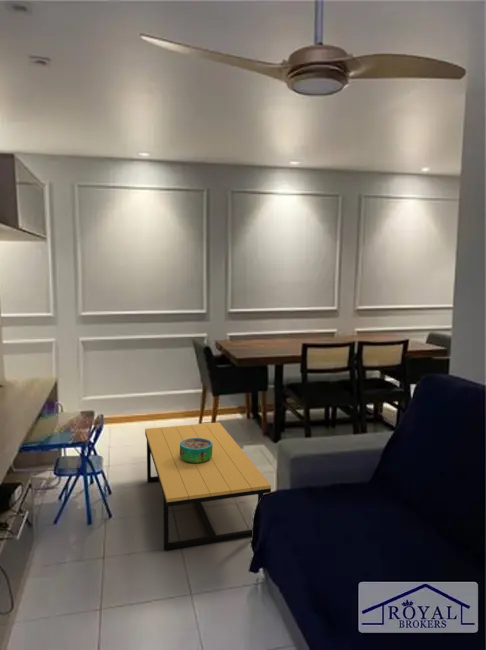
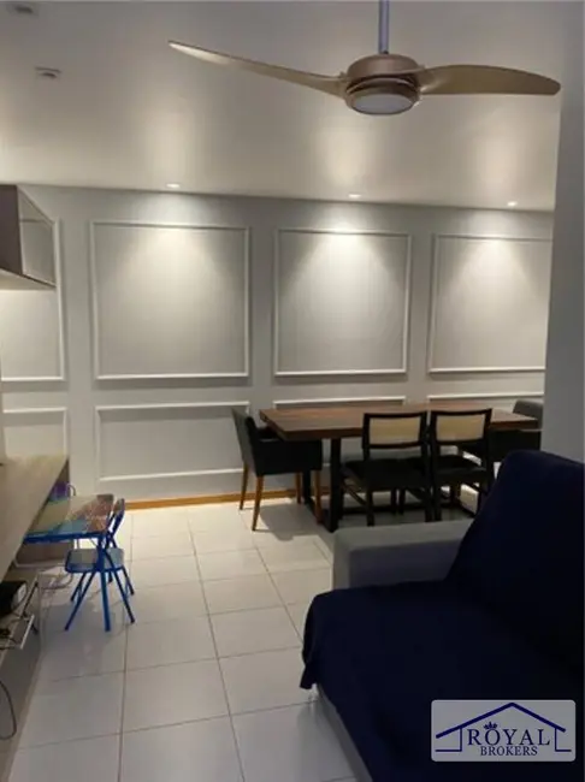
- decorative bowl (196, 450)
- coffee table (198, 478)
